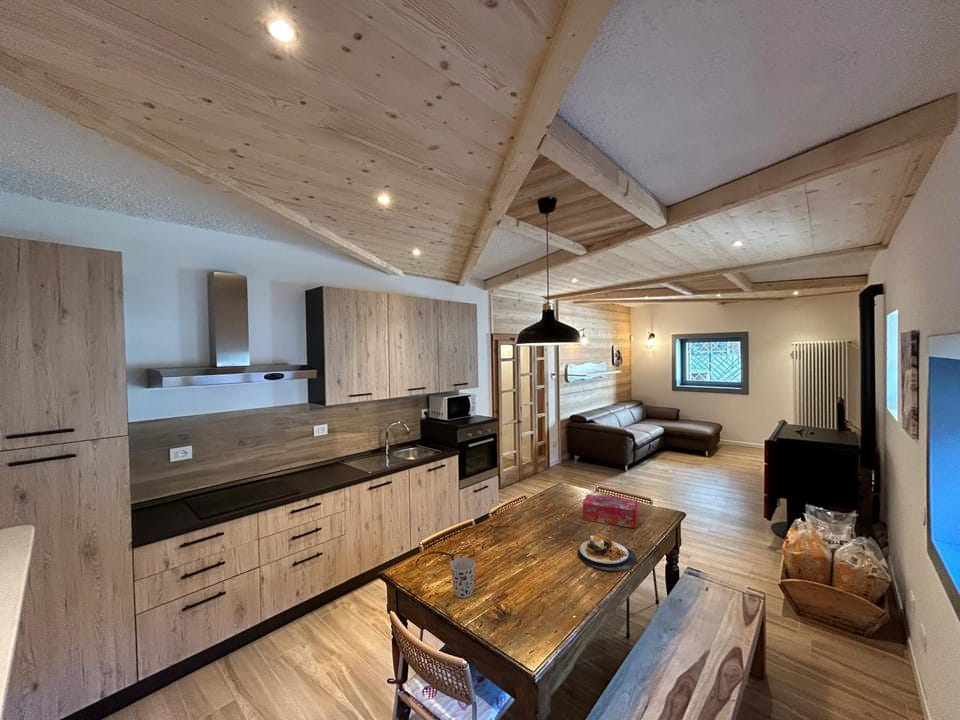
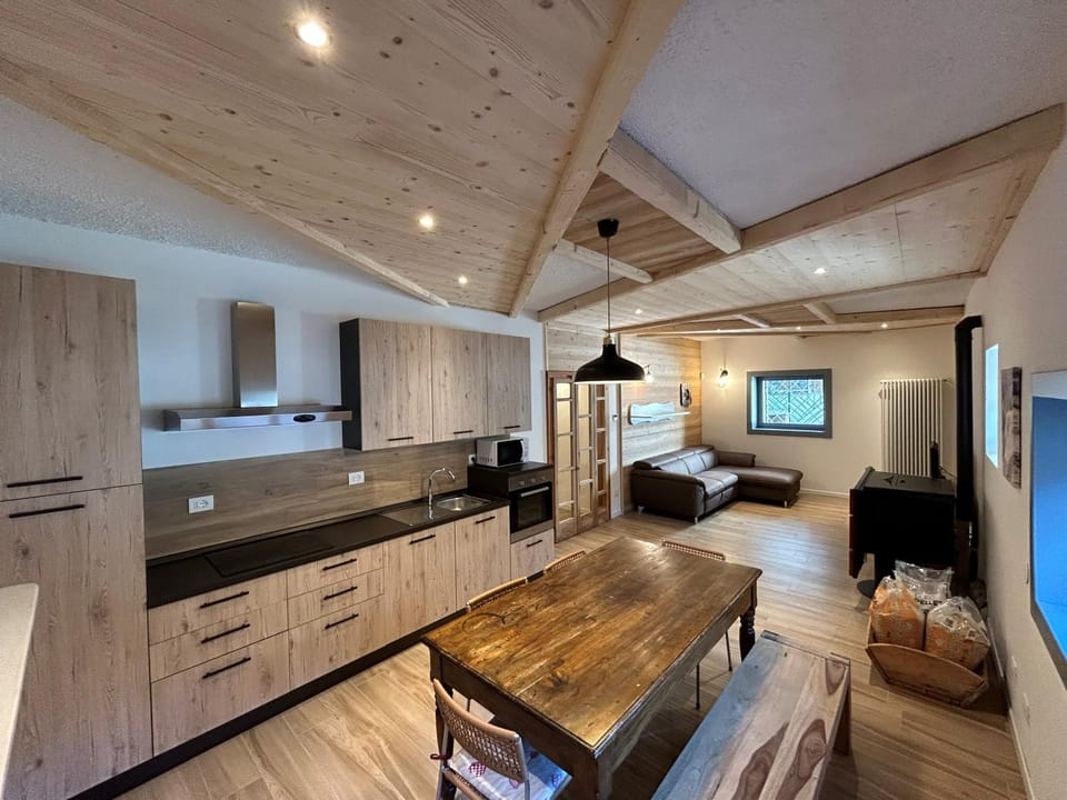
- plate (606, 547)
- tissue box (610, 510)
- cup (463, 578)
